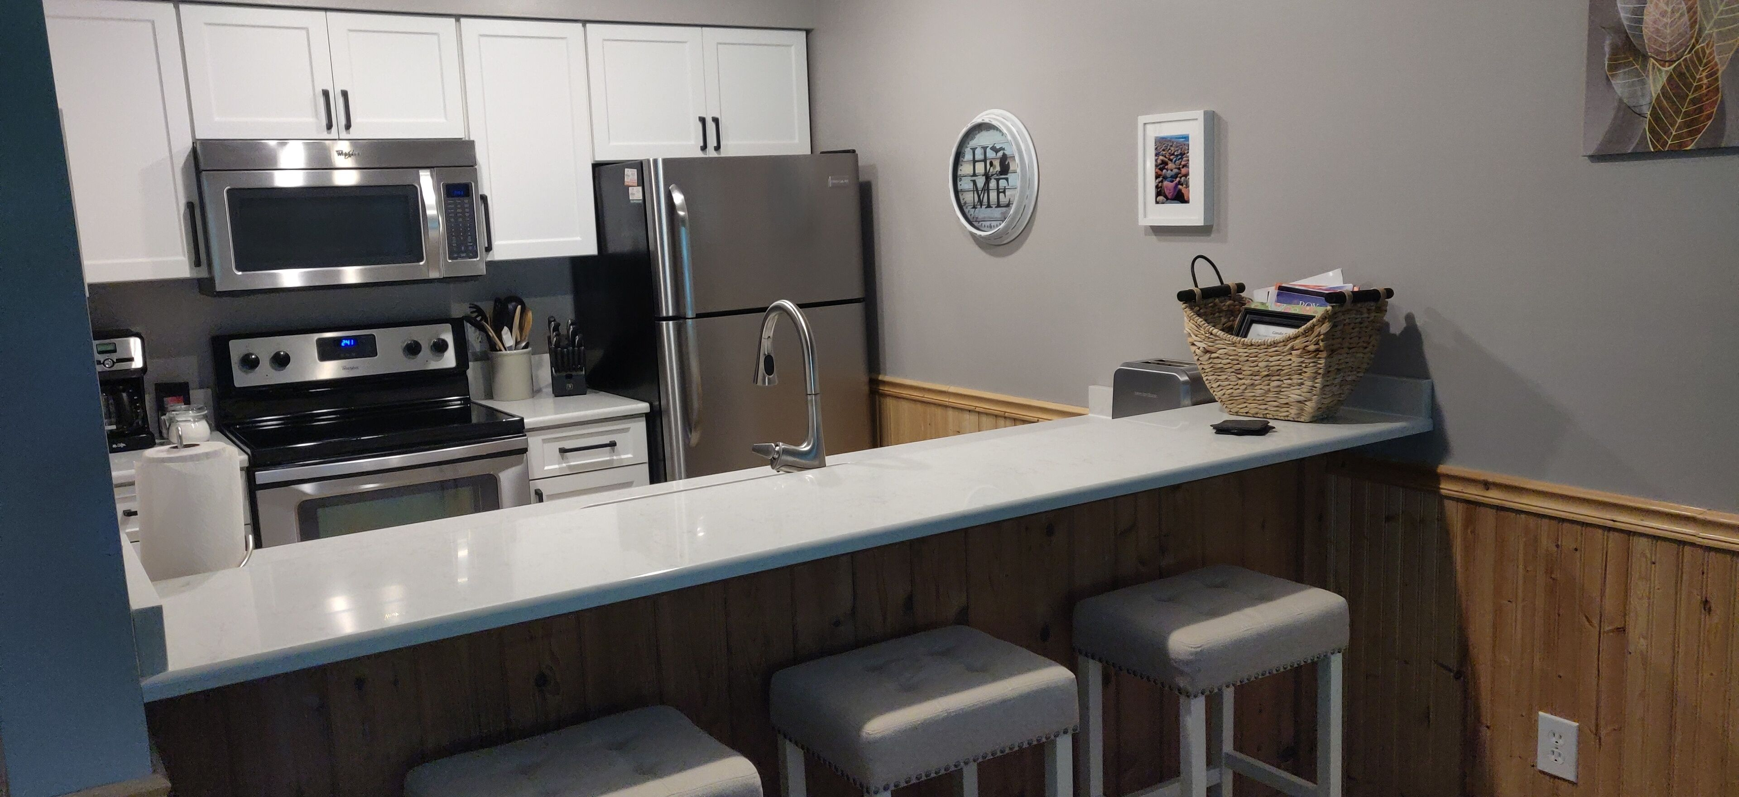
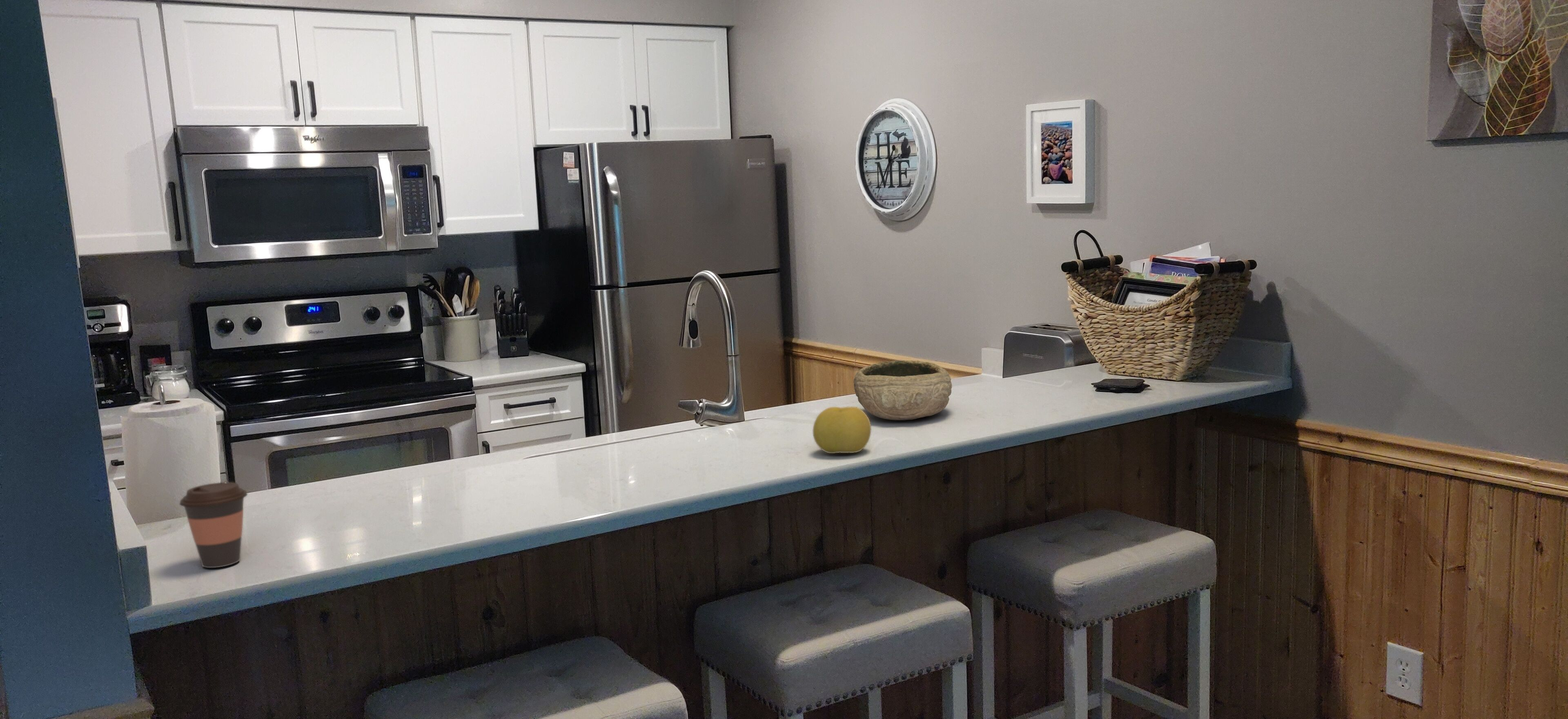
+ coffee cup (217, 525)
+ bowl (903, 391)
+ fruit (842, 429)
